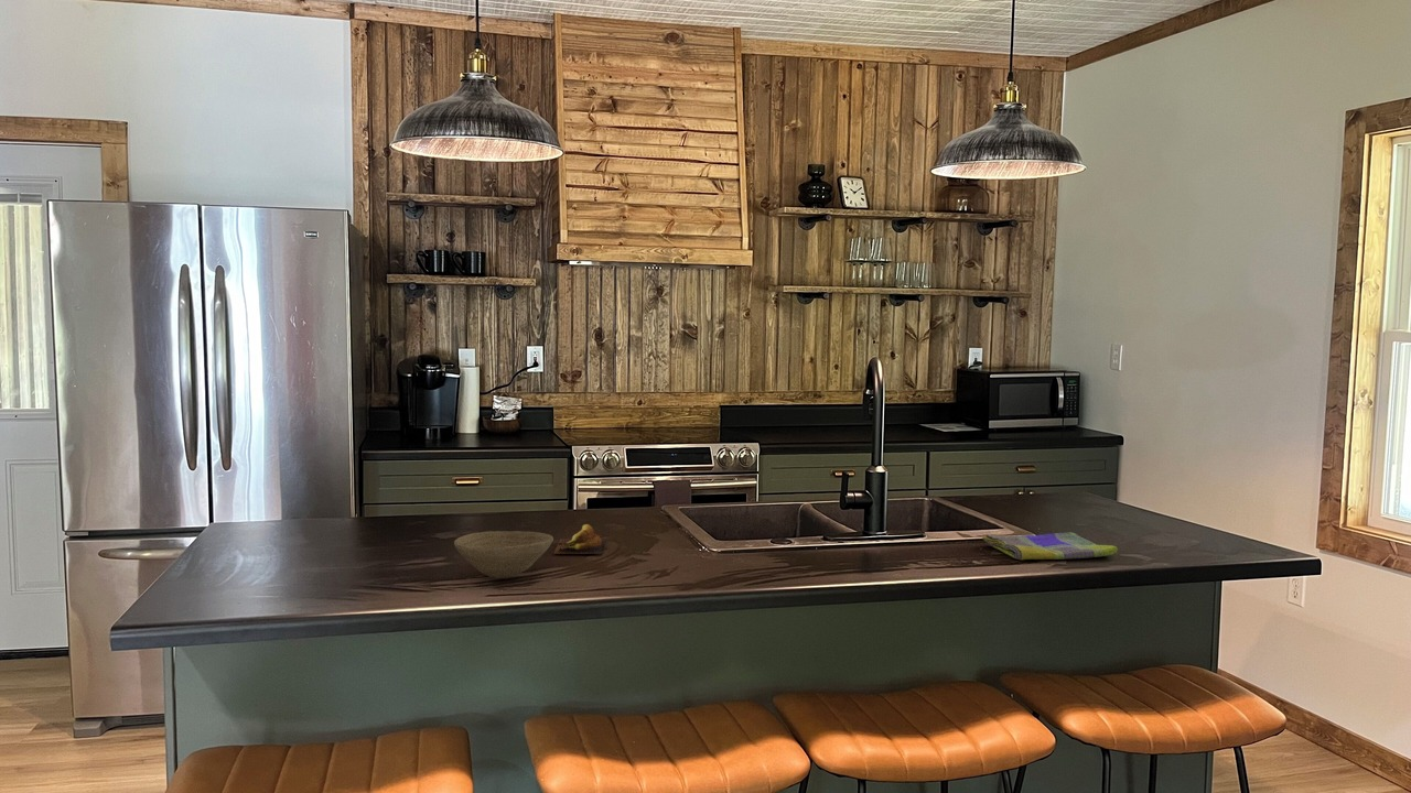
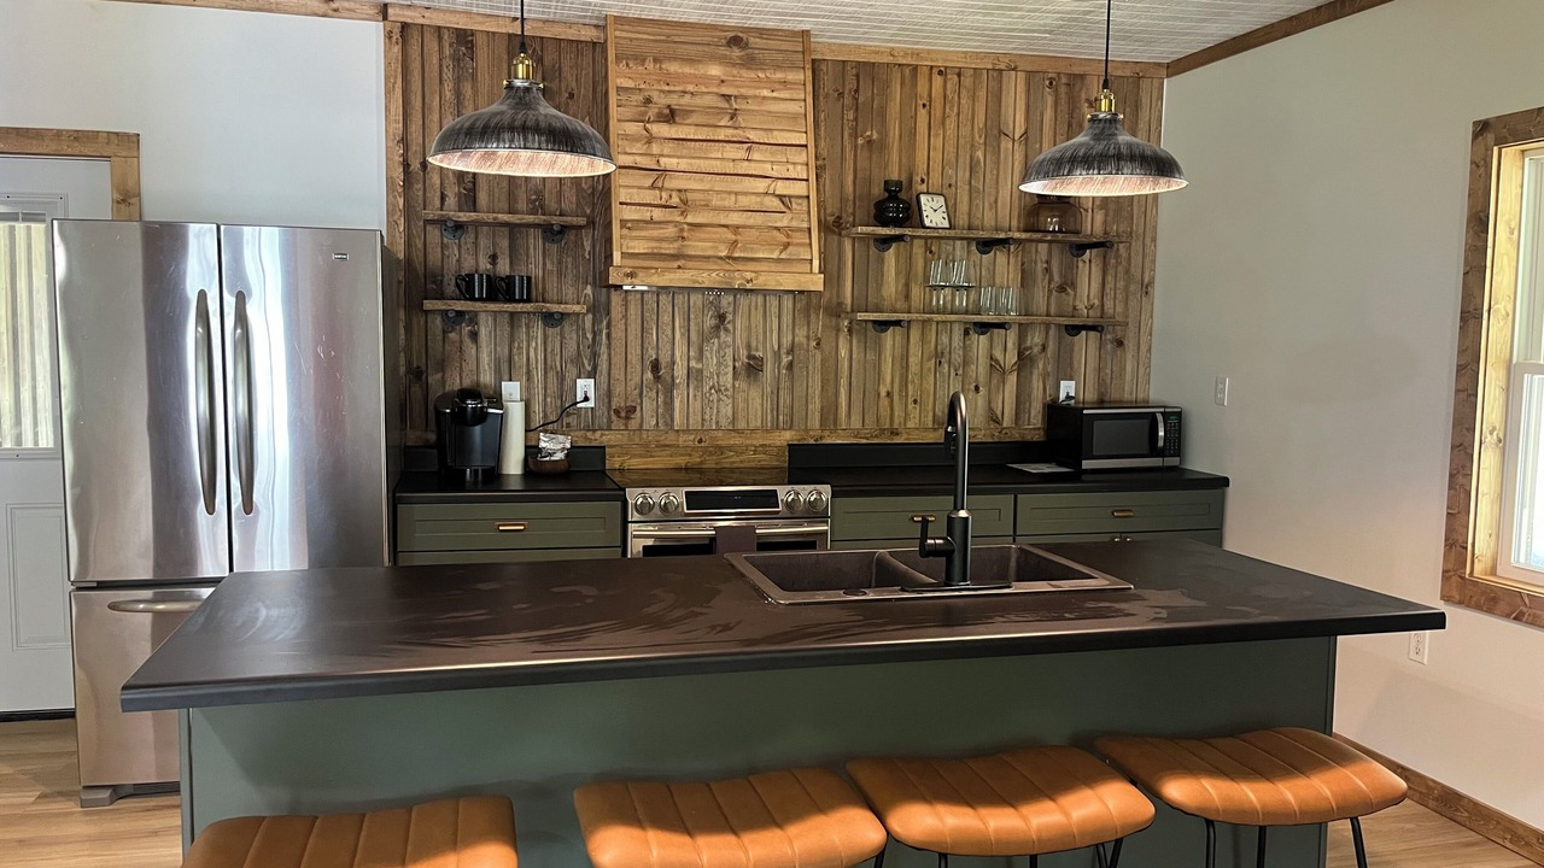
- dish towel (1047, 545)
- bowl (504, 556)
- banana (580, 536)
